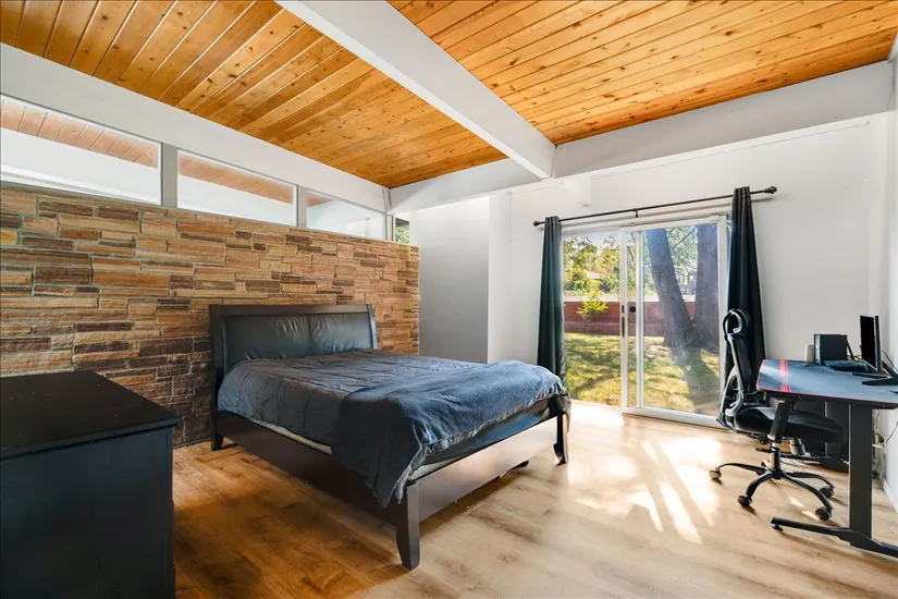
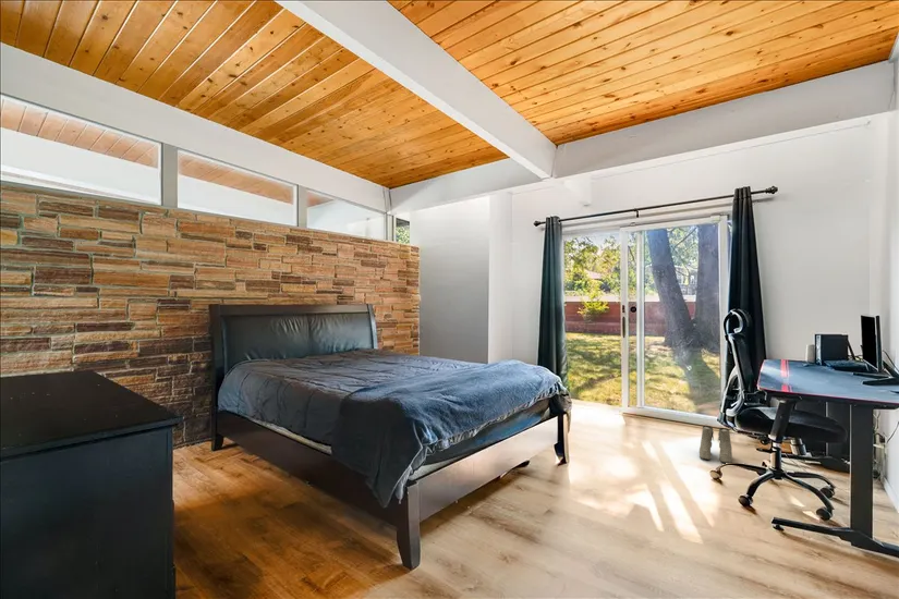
+ boots (718, 442)
